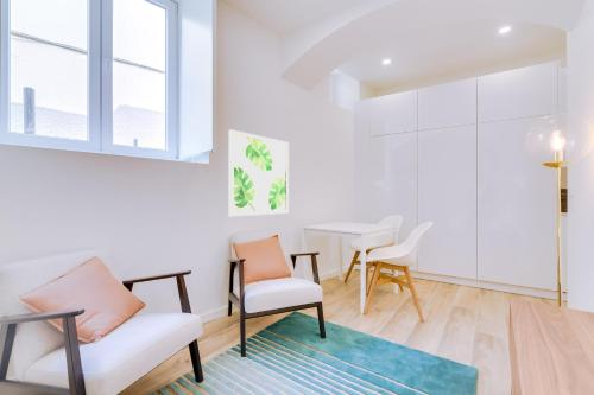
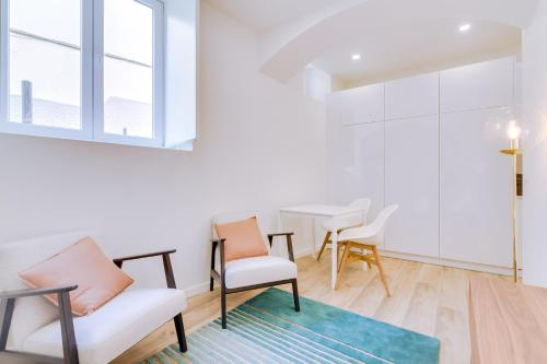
- wall art (261, 176)
